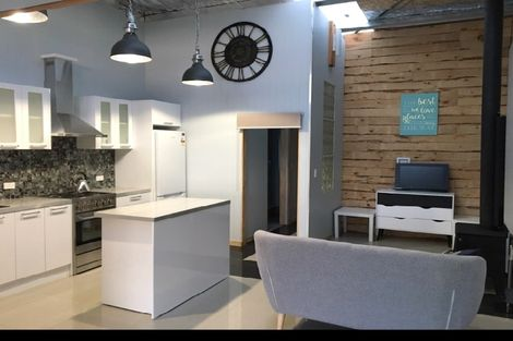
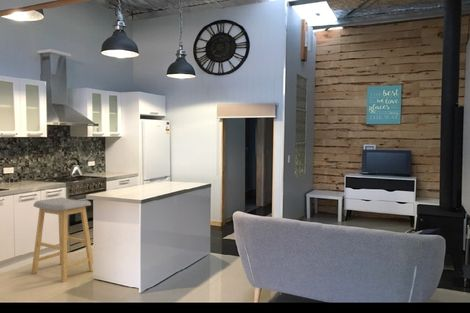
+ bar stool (63, 236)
